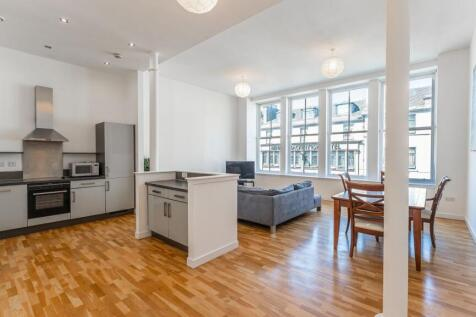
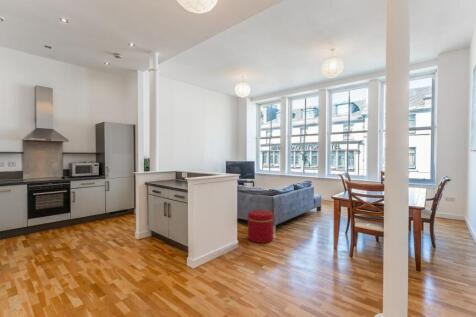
+ ottoman (260, 225)
